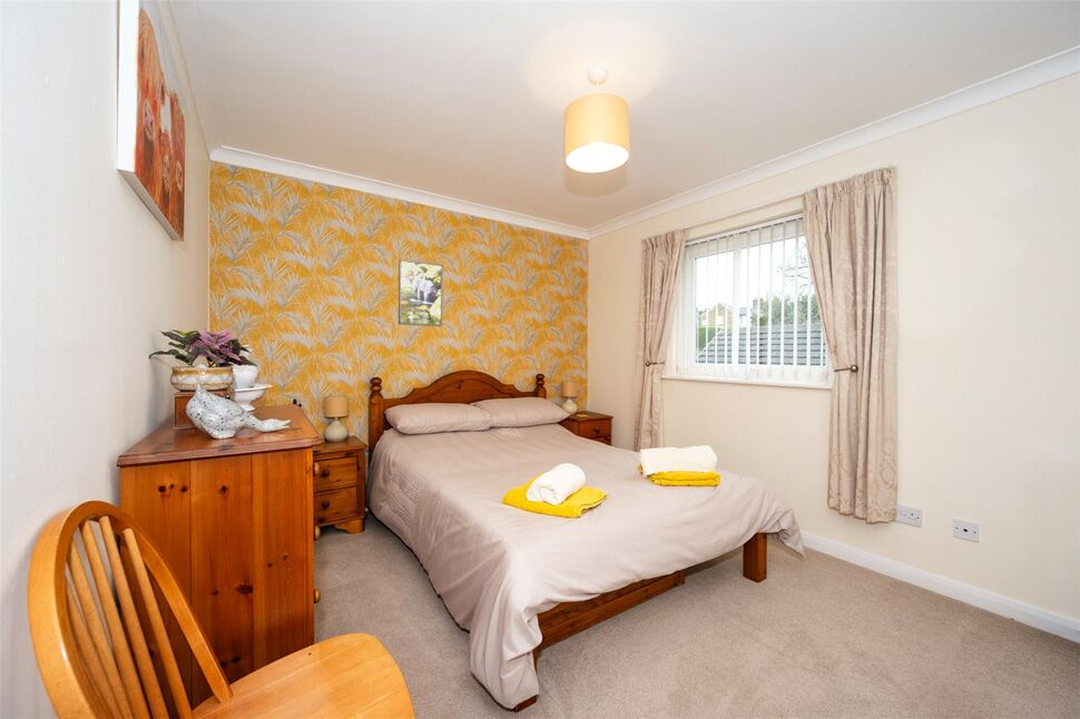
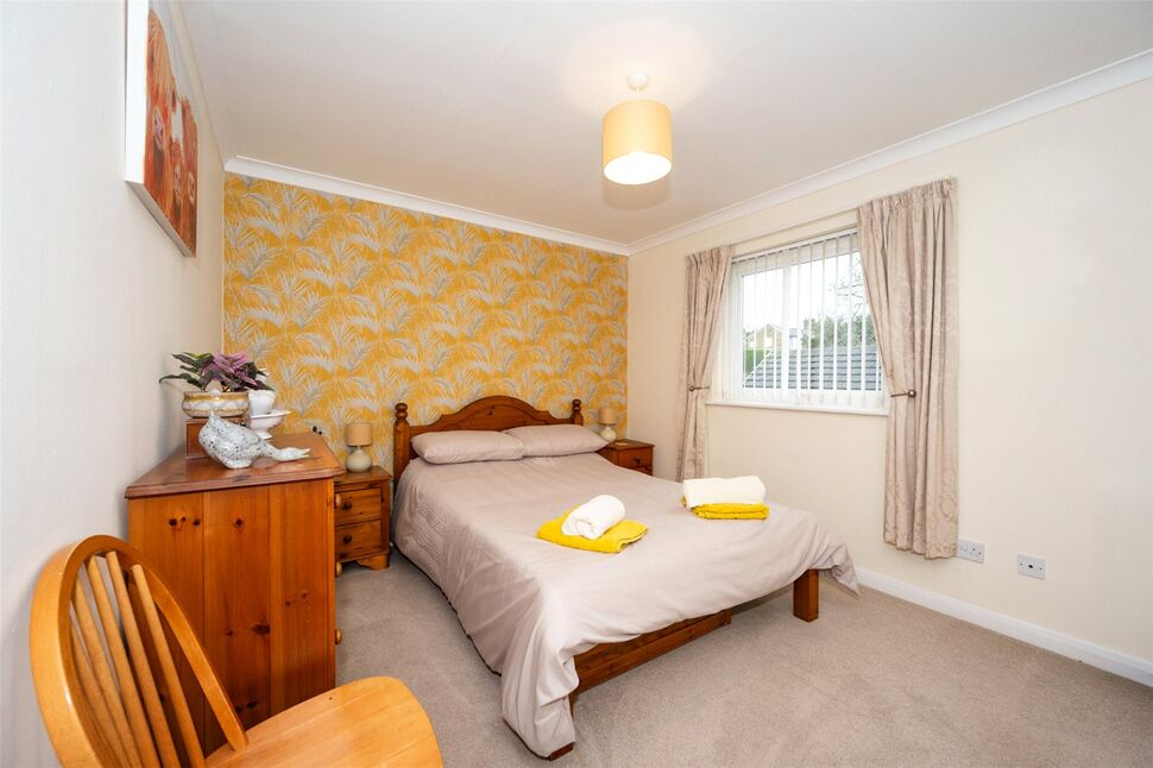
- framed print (421, 293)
